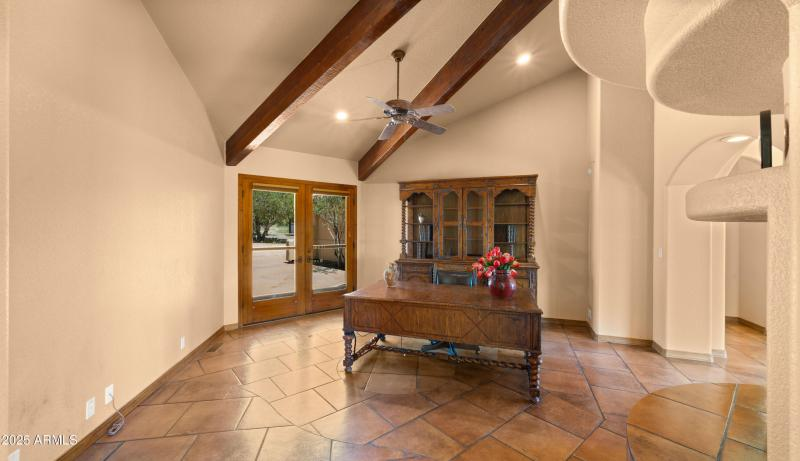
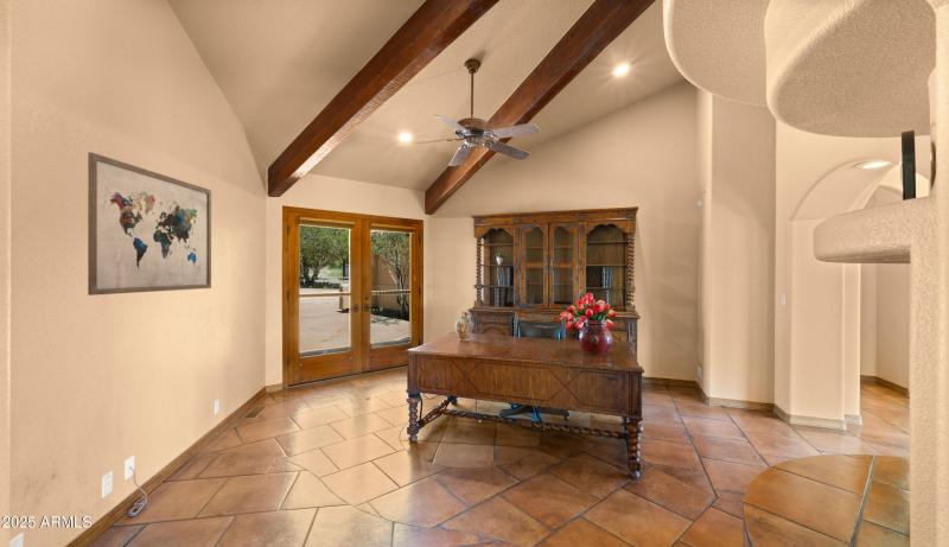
+ wall art (160, 233)
